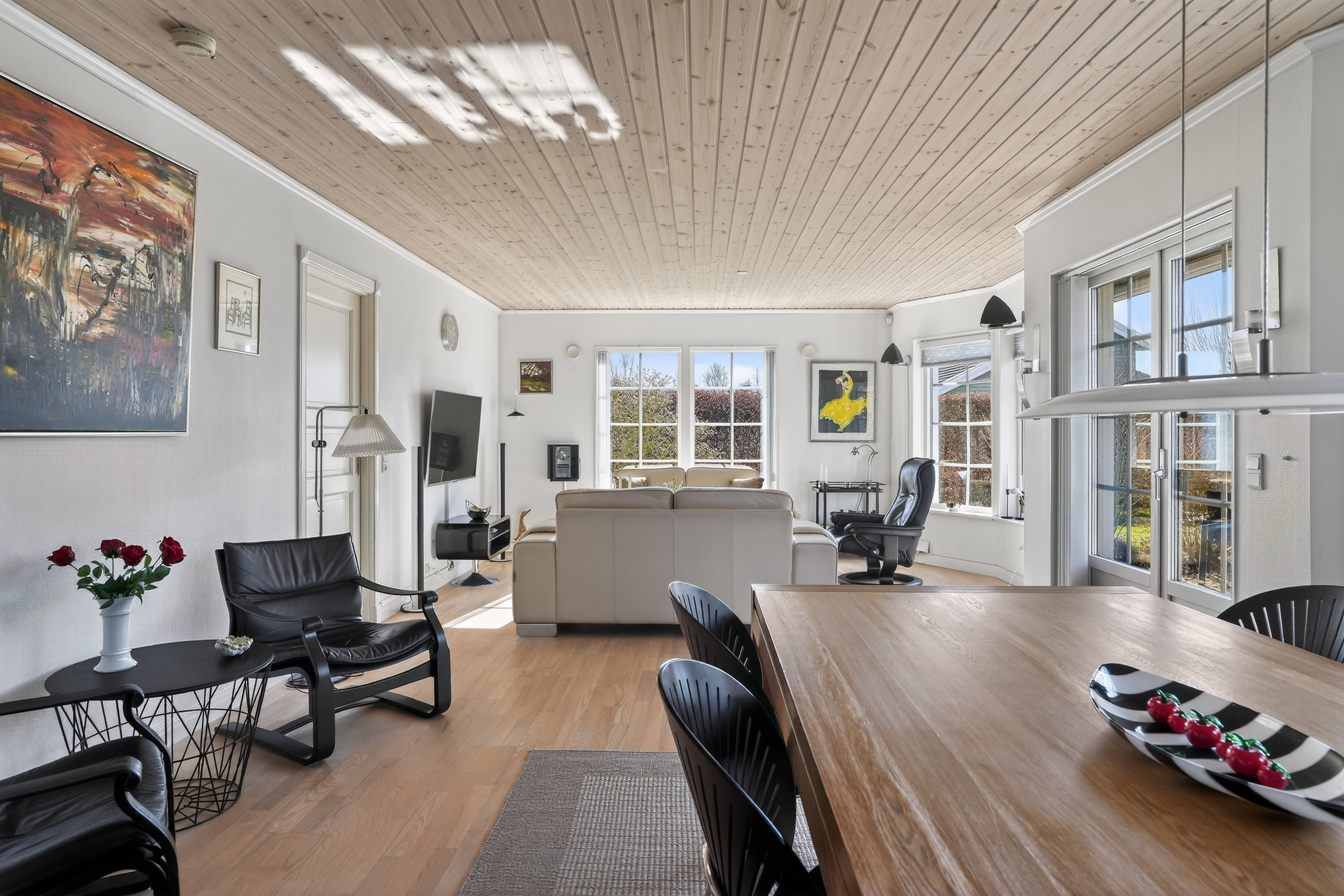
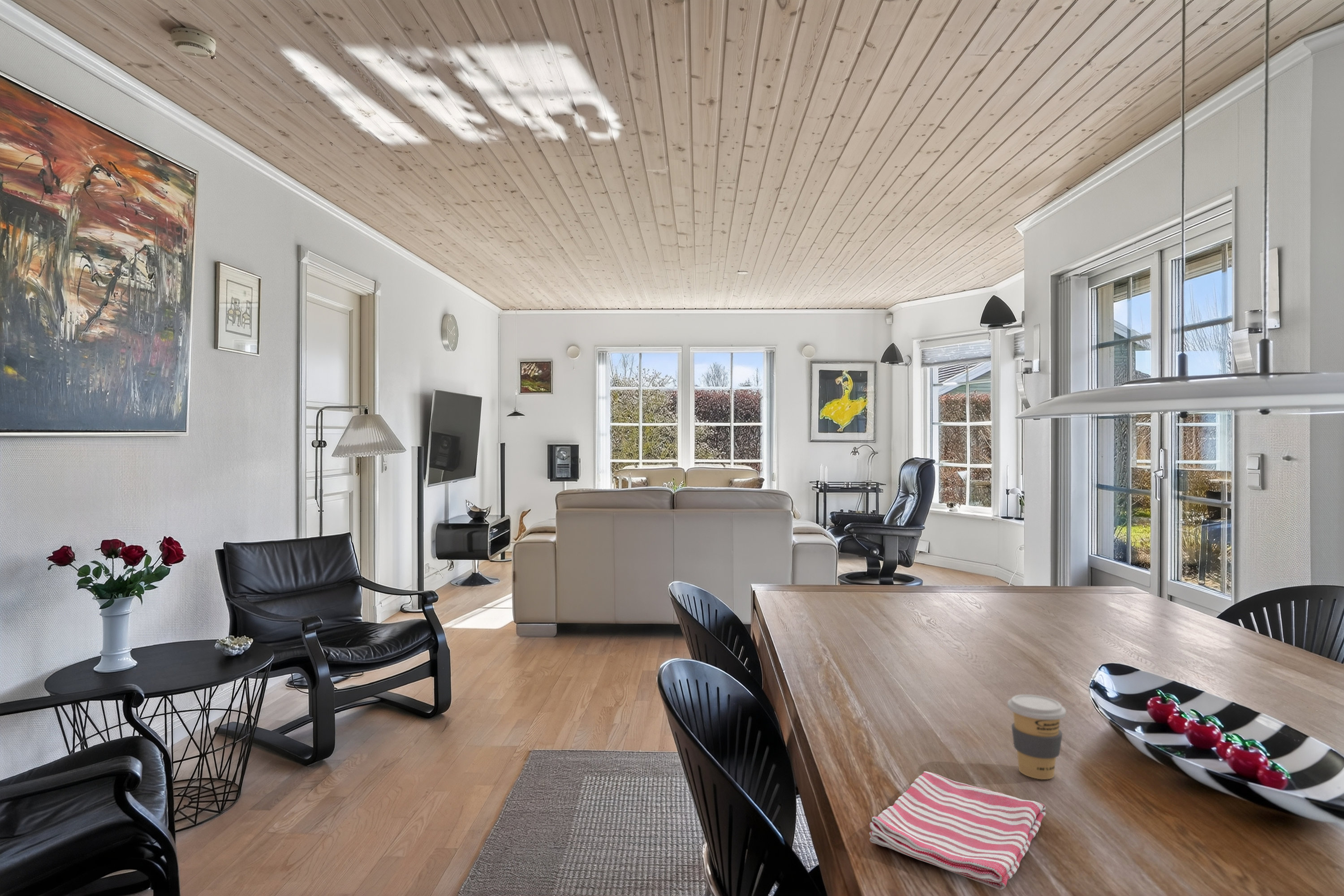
+ coffee cup (1036, 737)
+ dish towel (960, 817)
